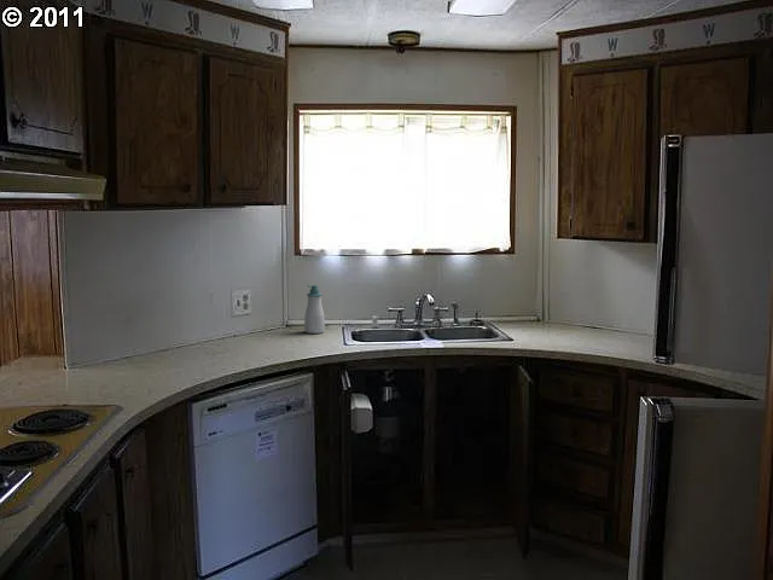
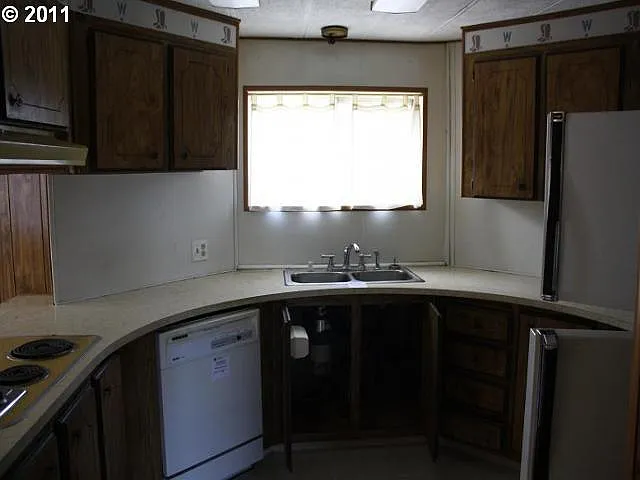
- soap bottle (314, 308)
